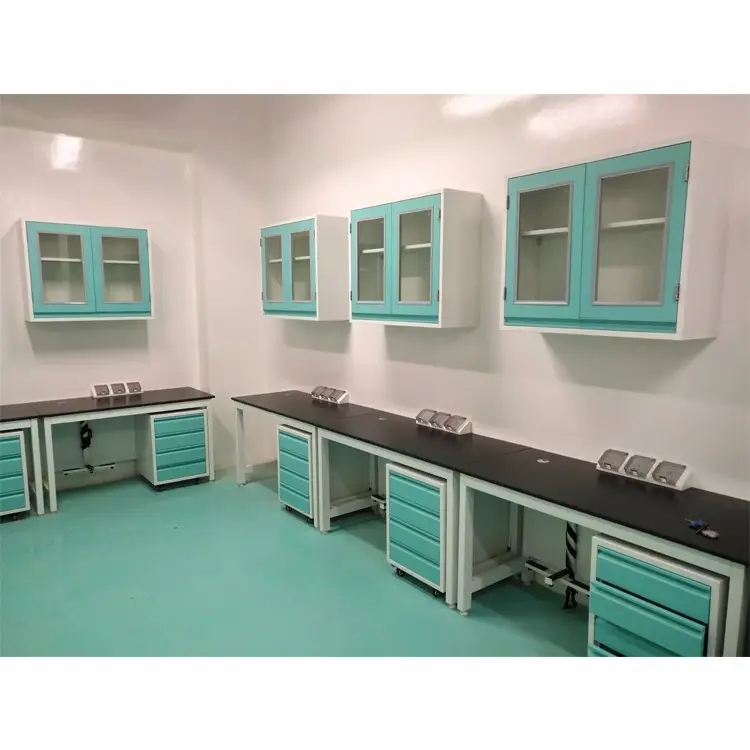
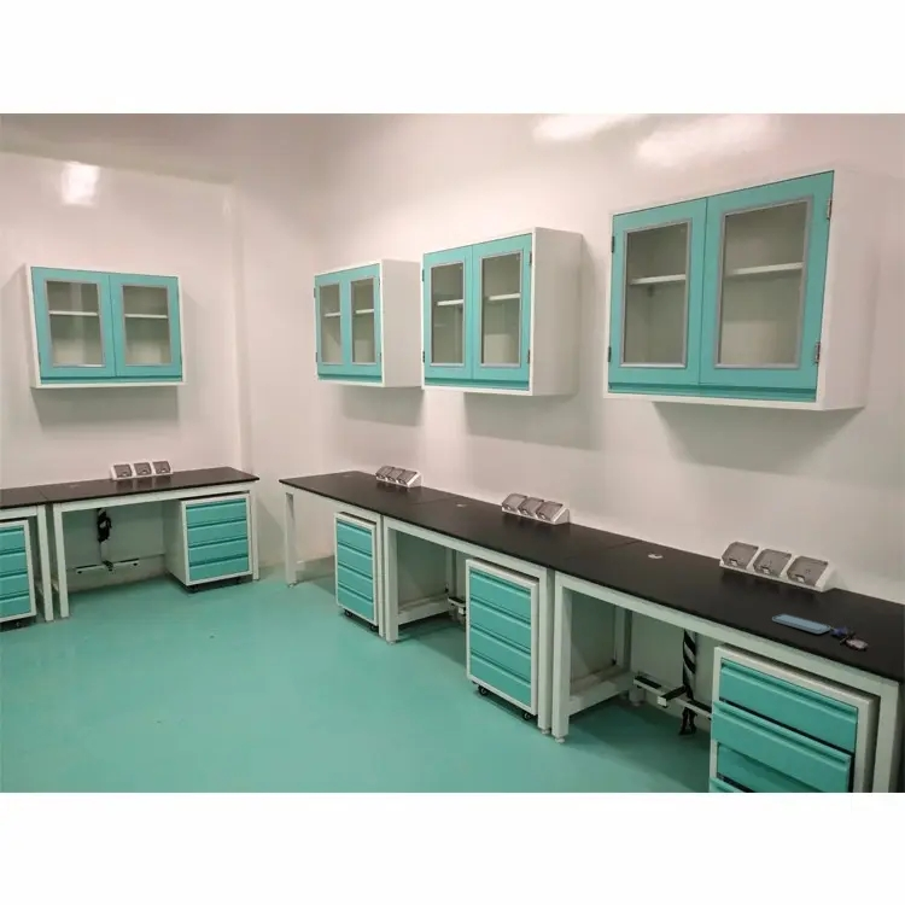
+ smartphone (800, 623)
